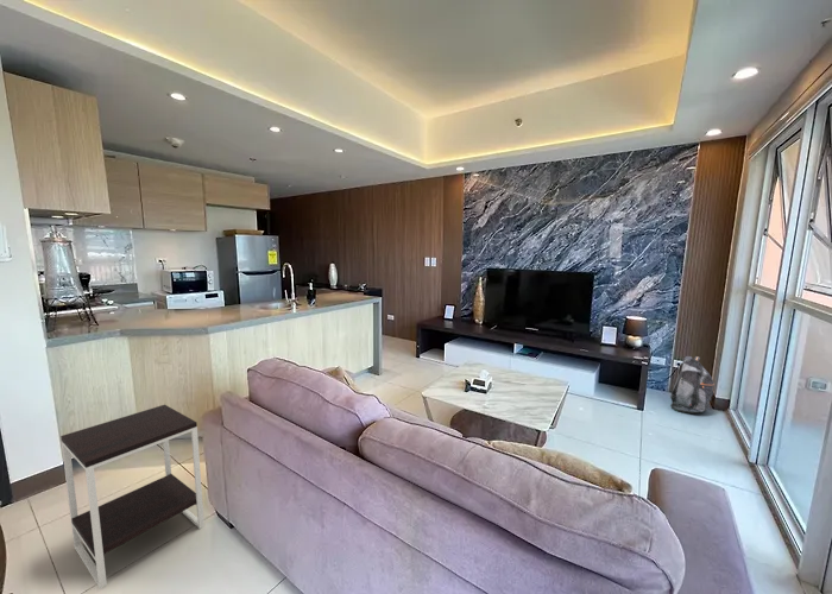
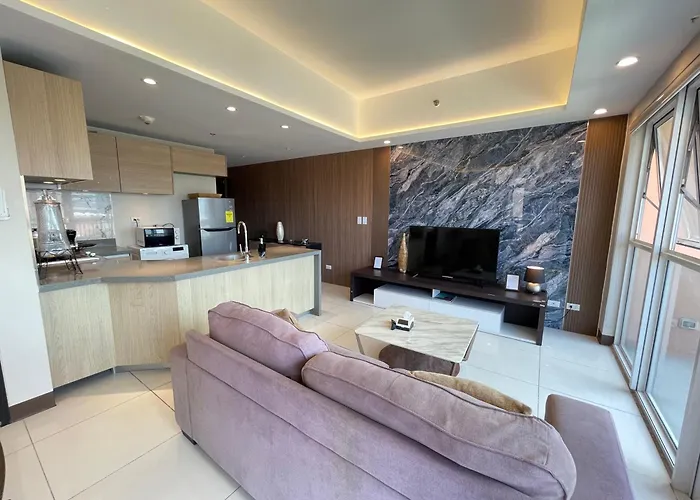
- backpack (688, 381)
- side table (138, 488)
